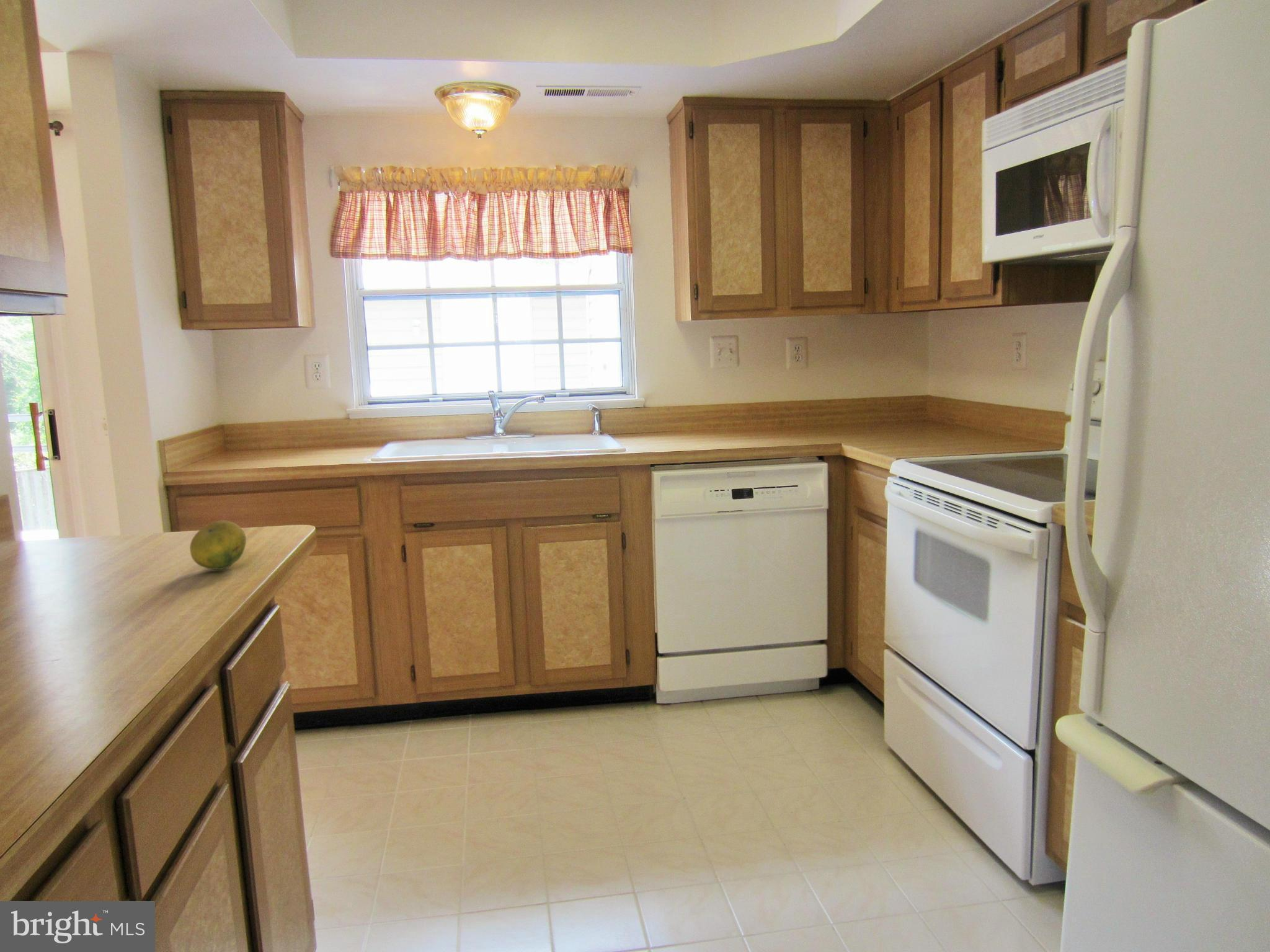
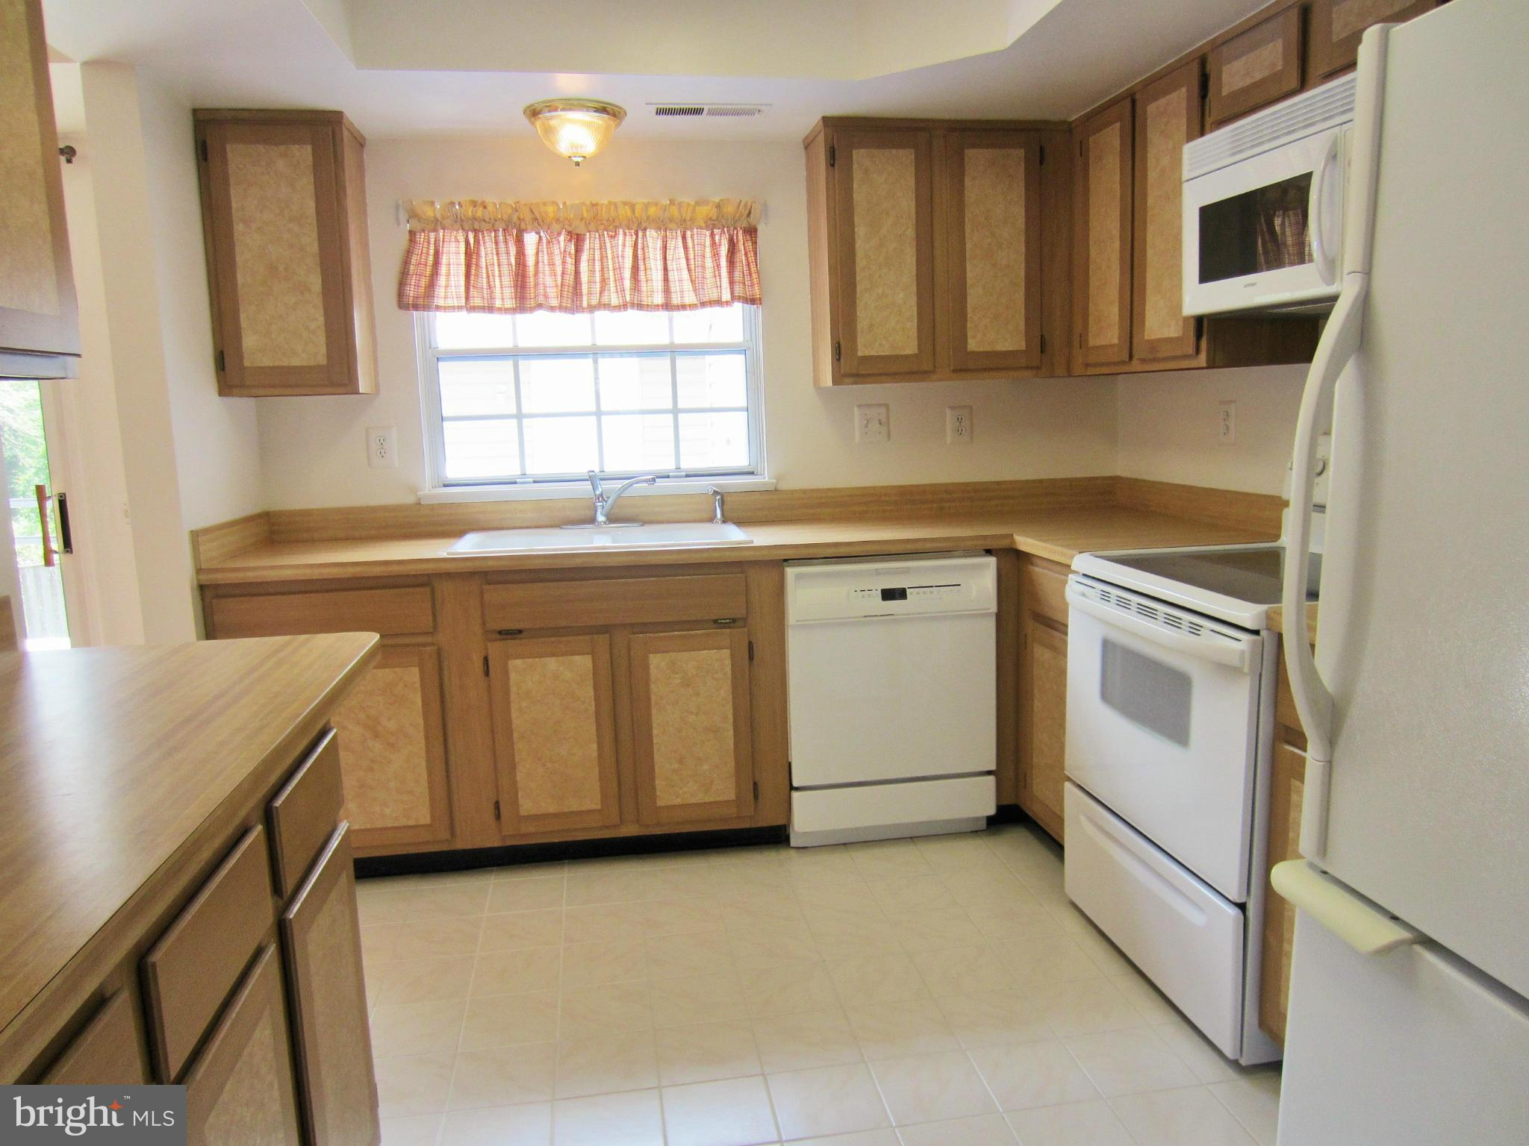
- fruit (218, 545)
